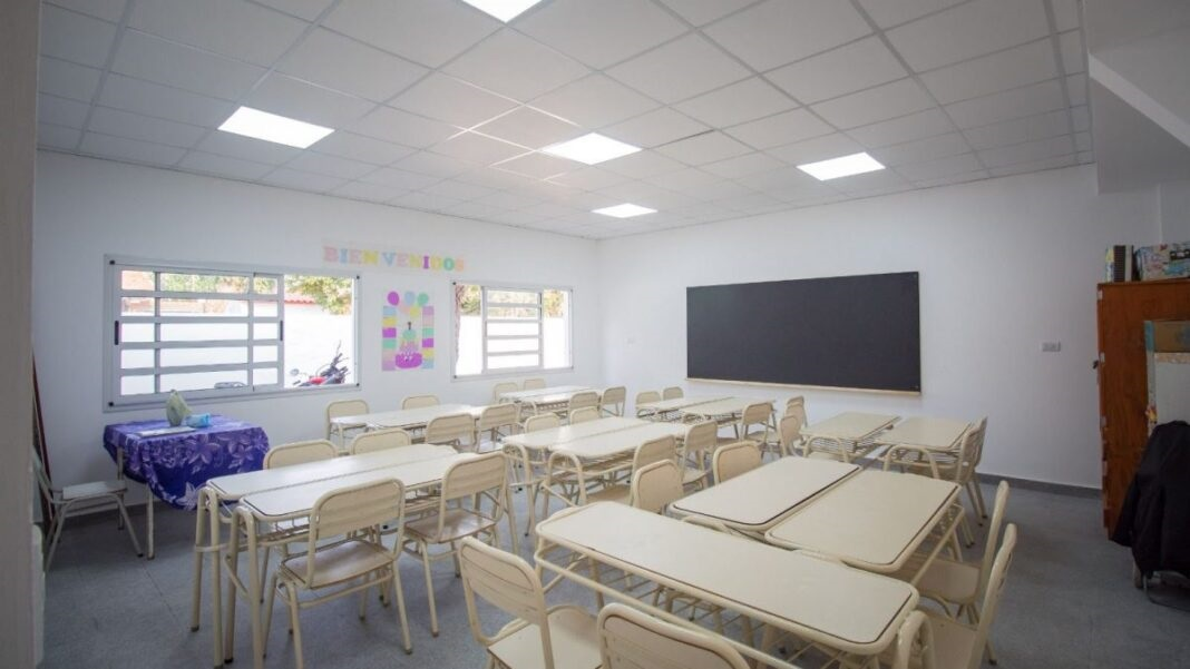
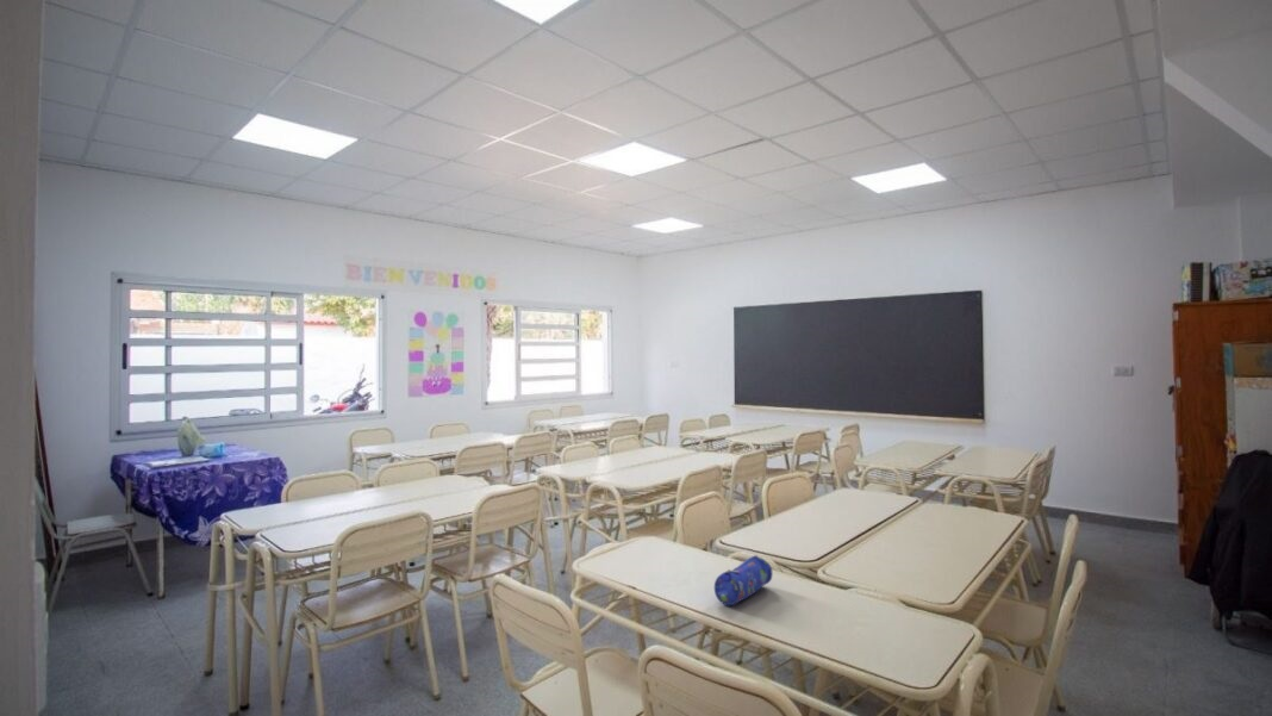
+ pencil case (743, 578)
